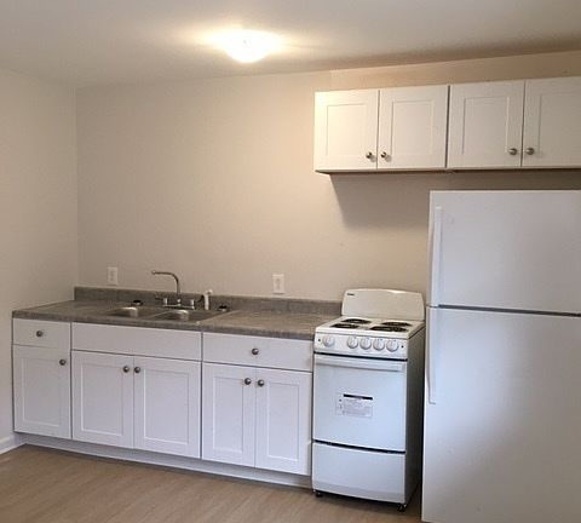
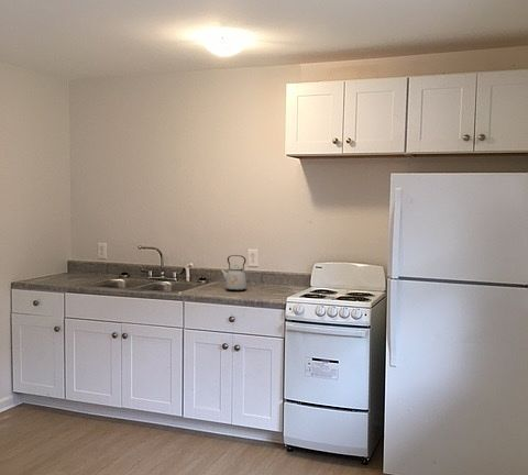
+ kettle (232, 272)
